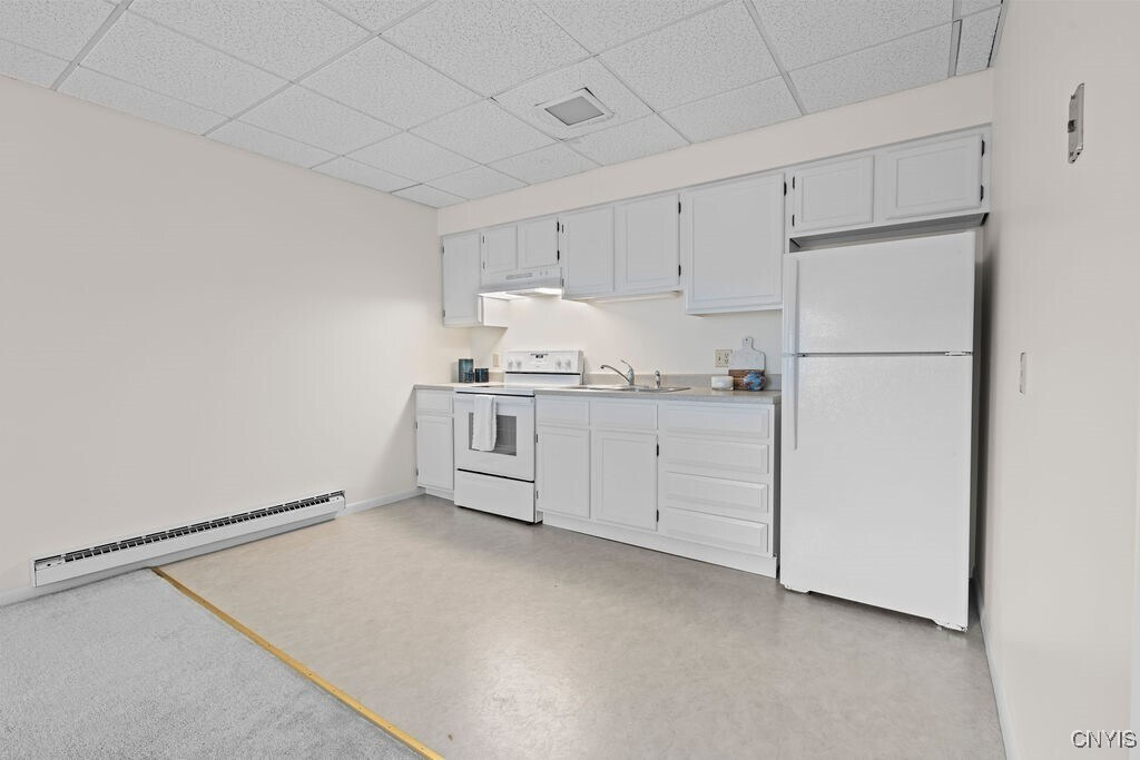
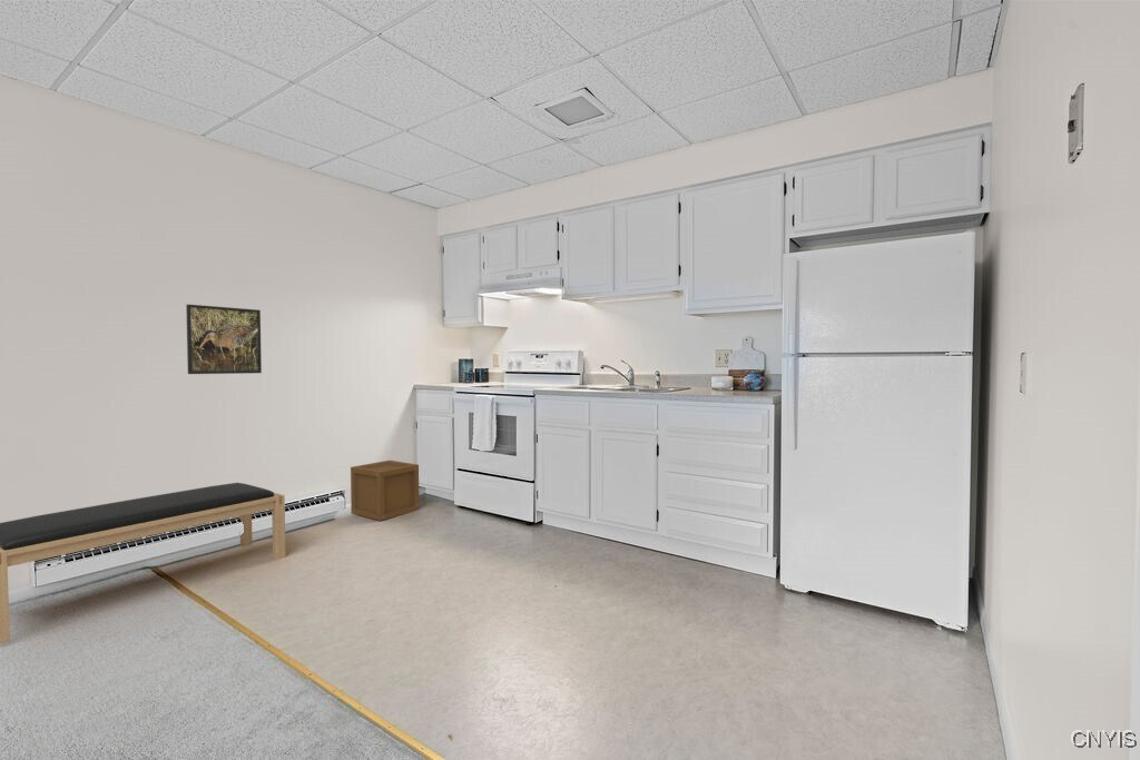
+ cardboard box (385, 488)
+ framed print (225, 340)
+ bench (144, 536)
